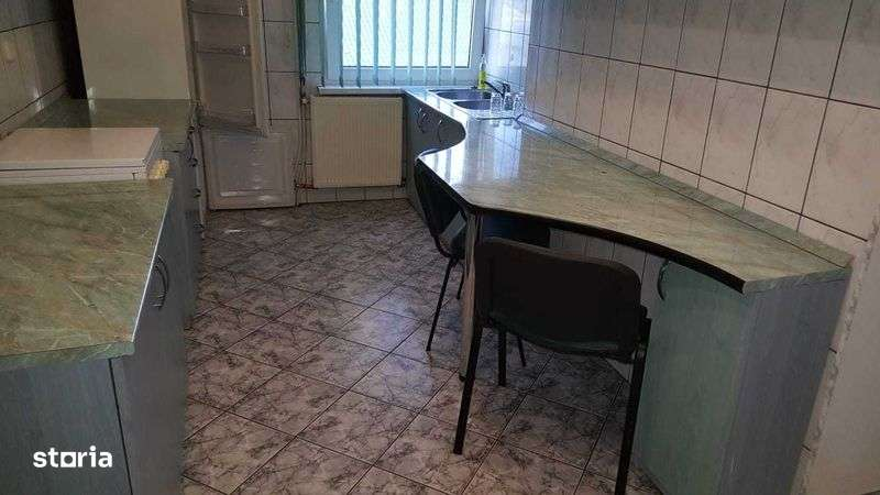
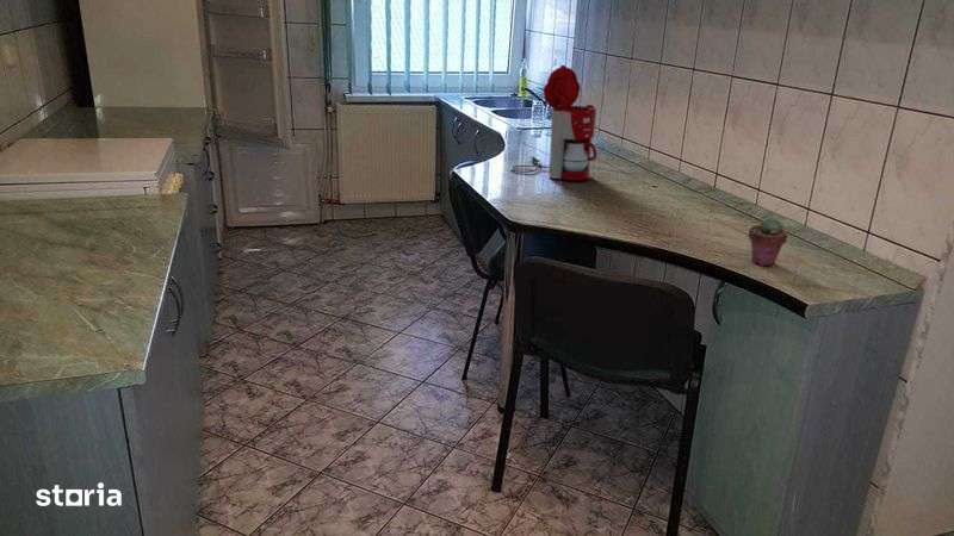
+ coffee maker (551, 119)
+ potted succulent (767, 239)
